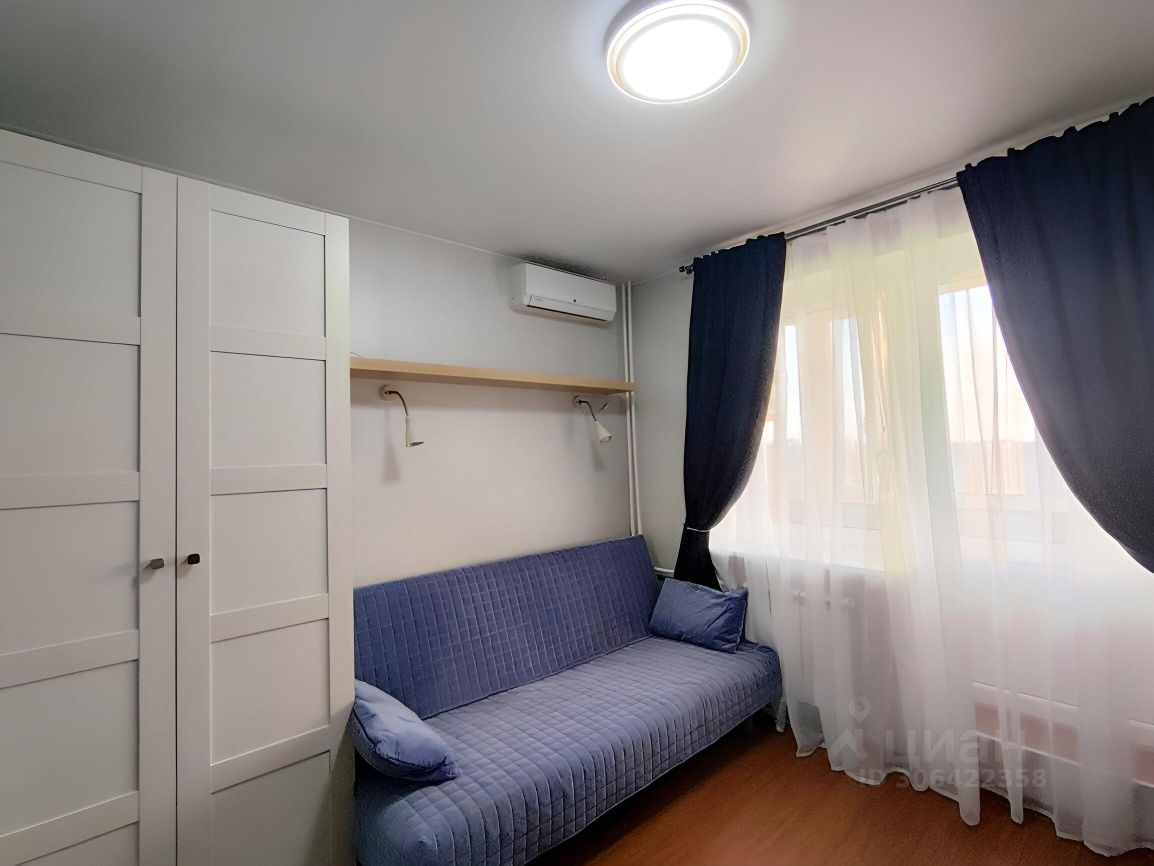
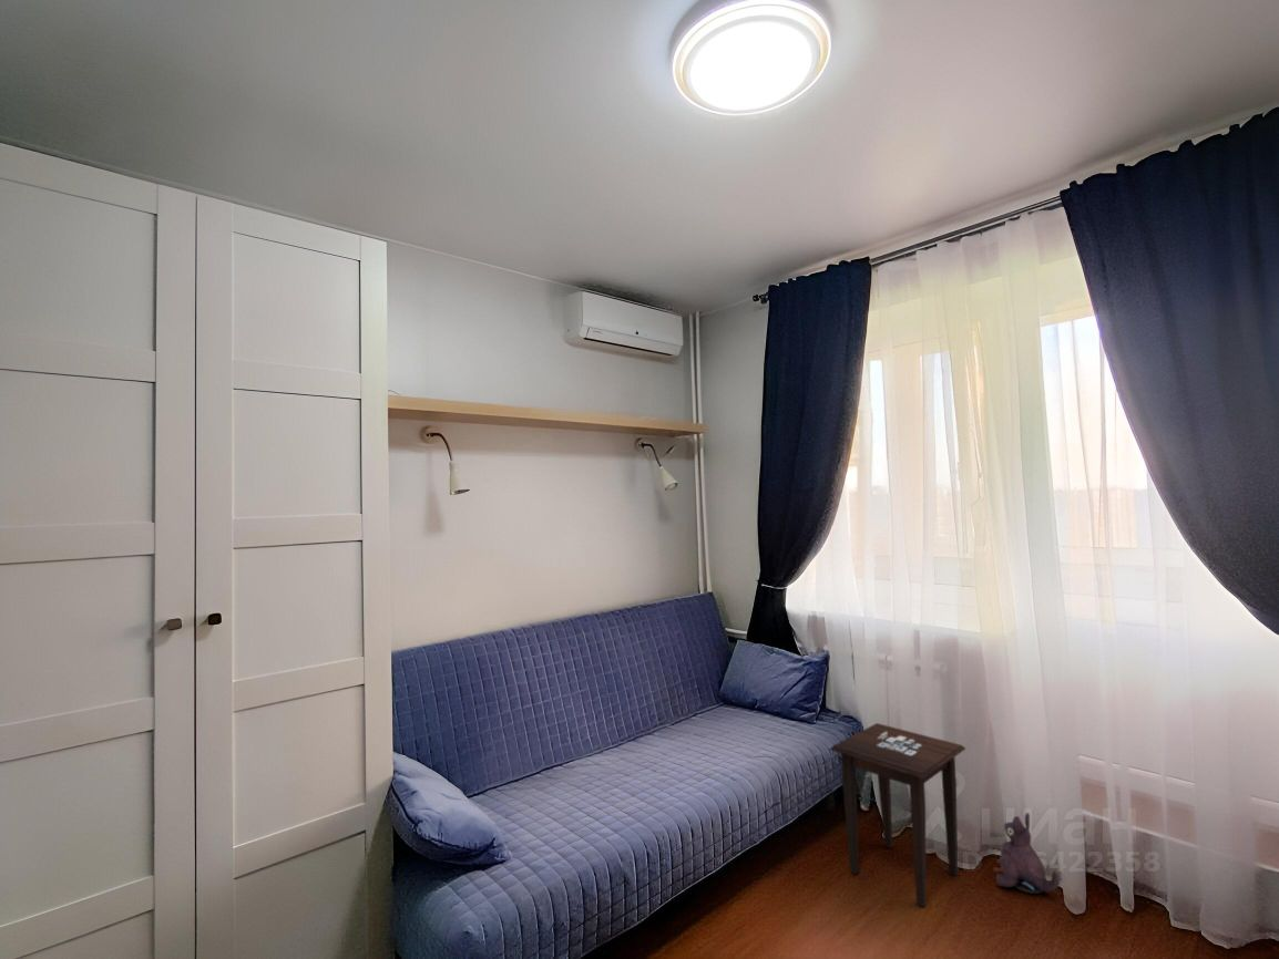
+ side table (890, 806)
+ plush toy (1030, 853)
